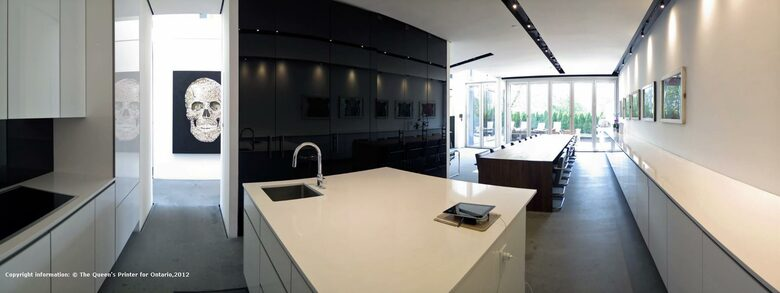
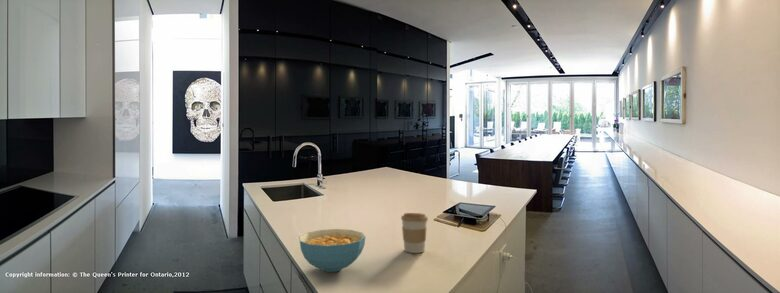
+ coffee cup (414, 231)
+ cereal bowl (332, 252)
